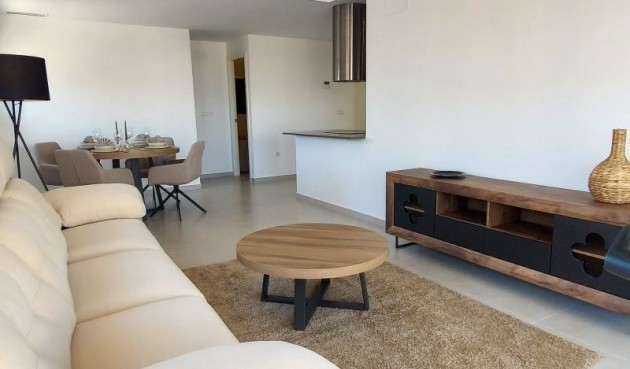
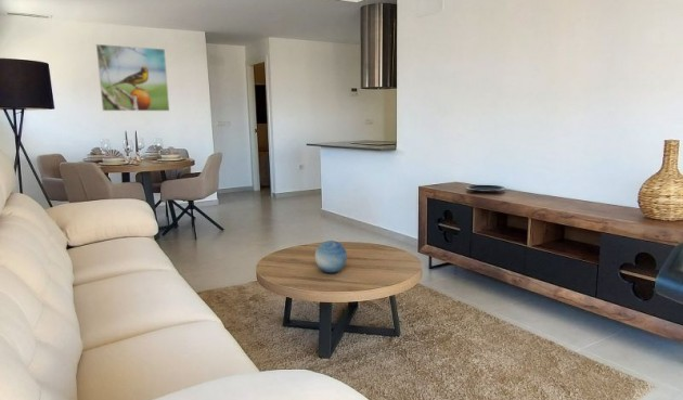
+ decorative ball (331, 256)
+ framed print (133, 79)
